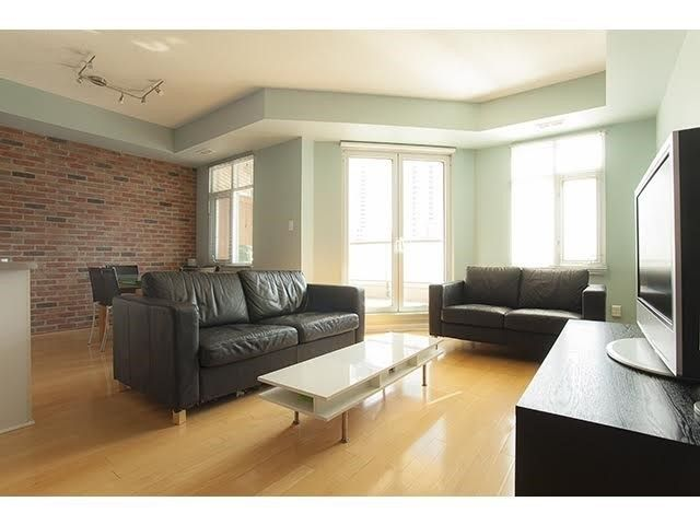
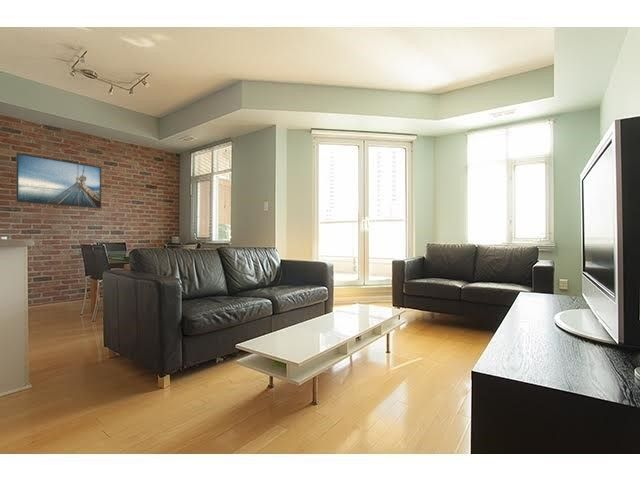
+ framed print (62, 183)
